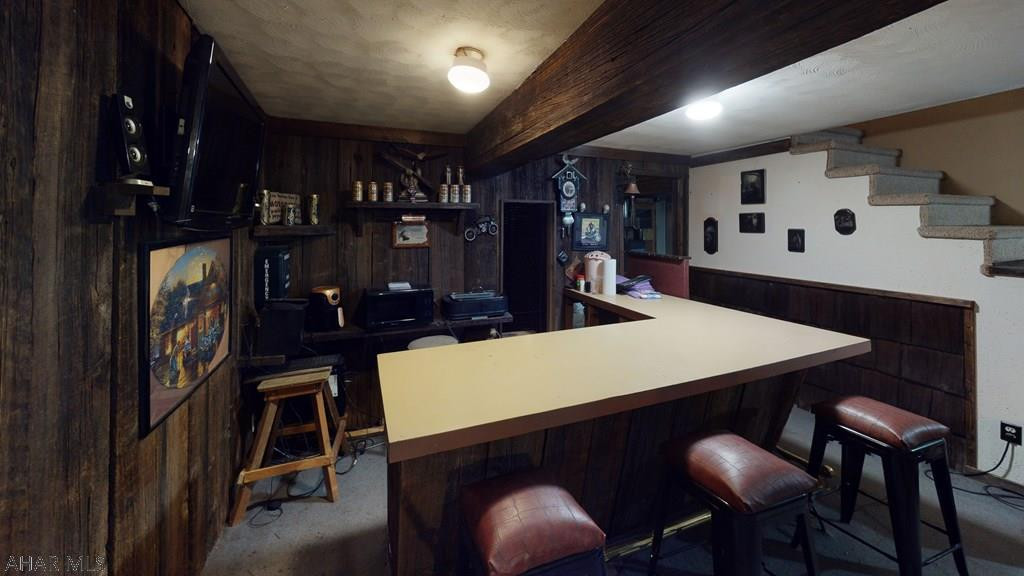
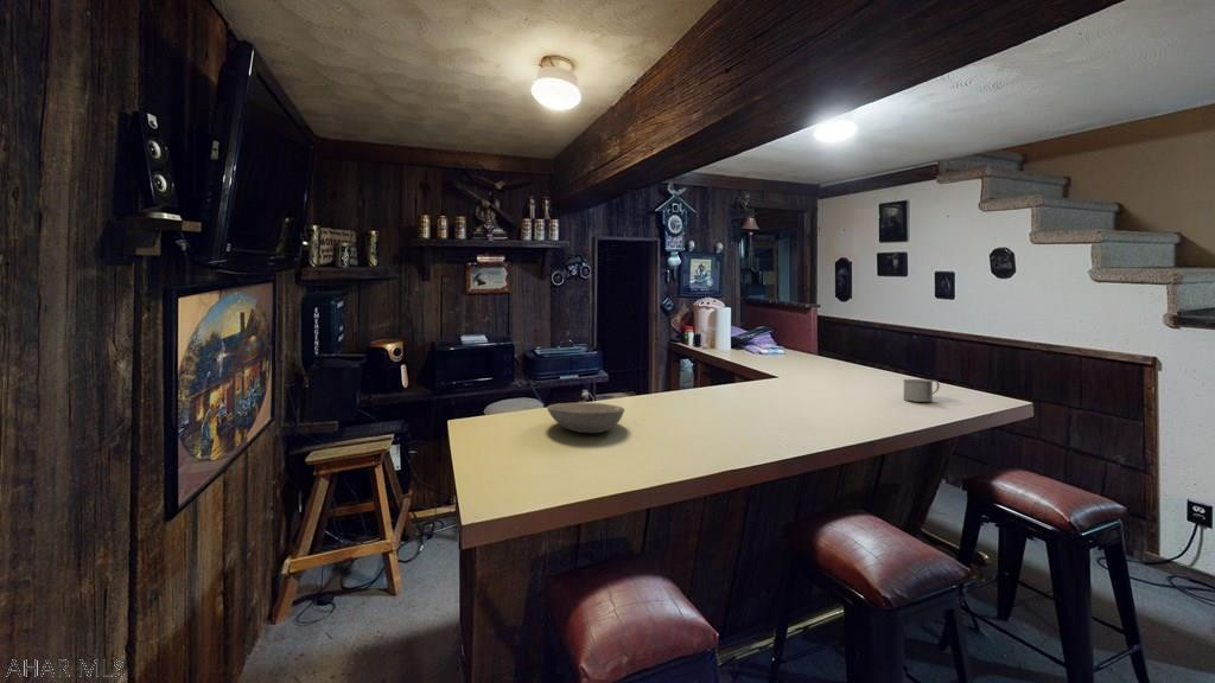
+ mug (920, 389)
+ bowl (585, 417)
